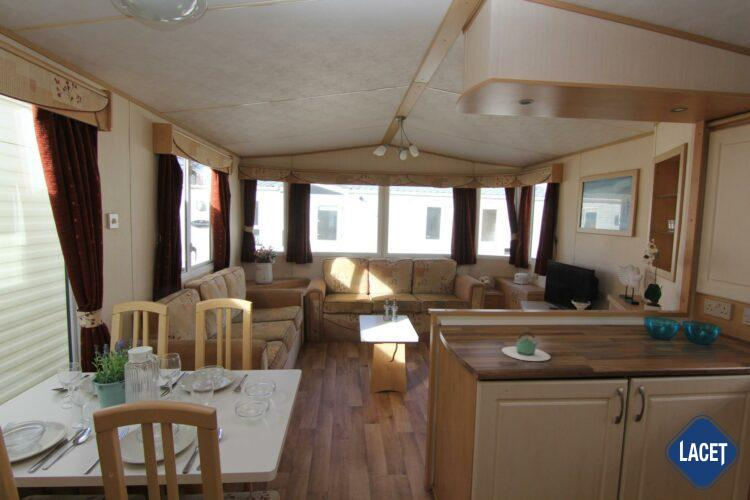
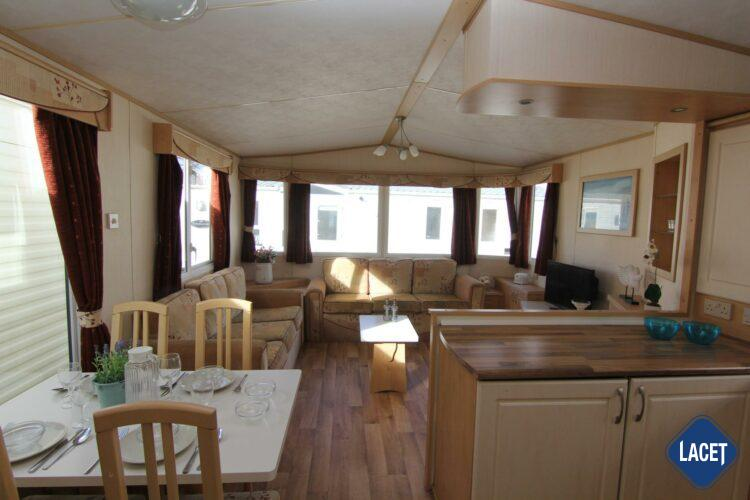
- teapot (526, 342)
